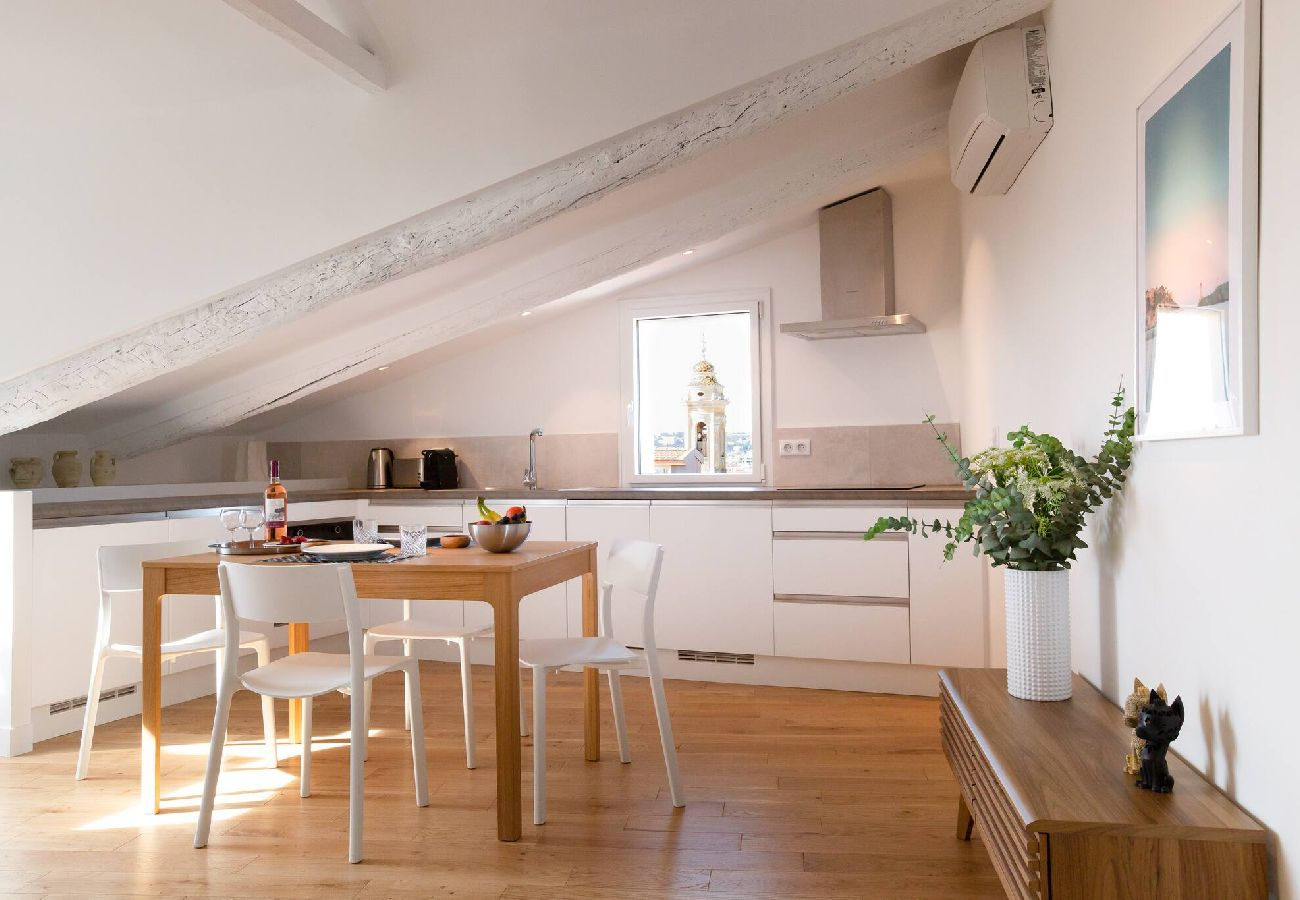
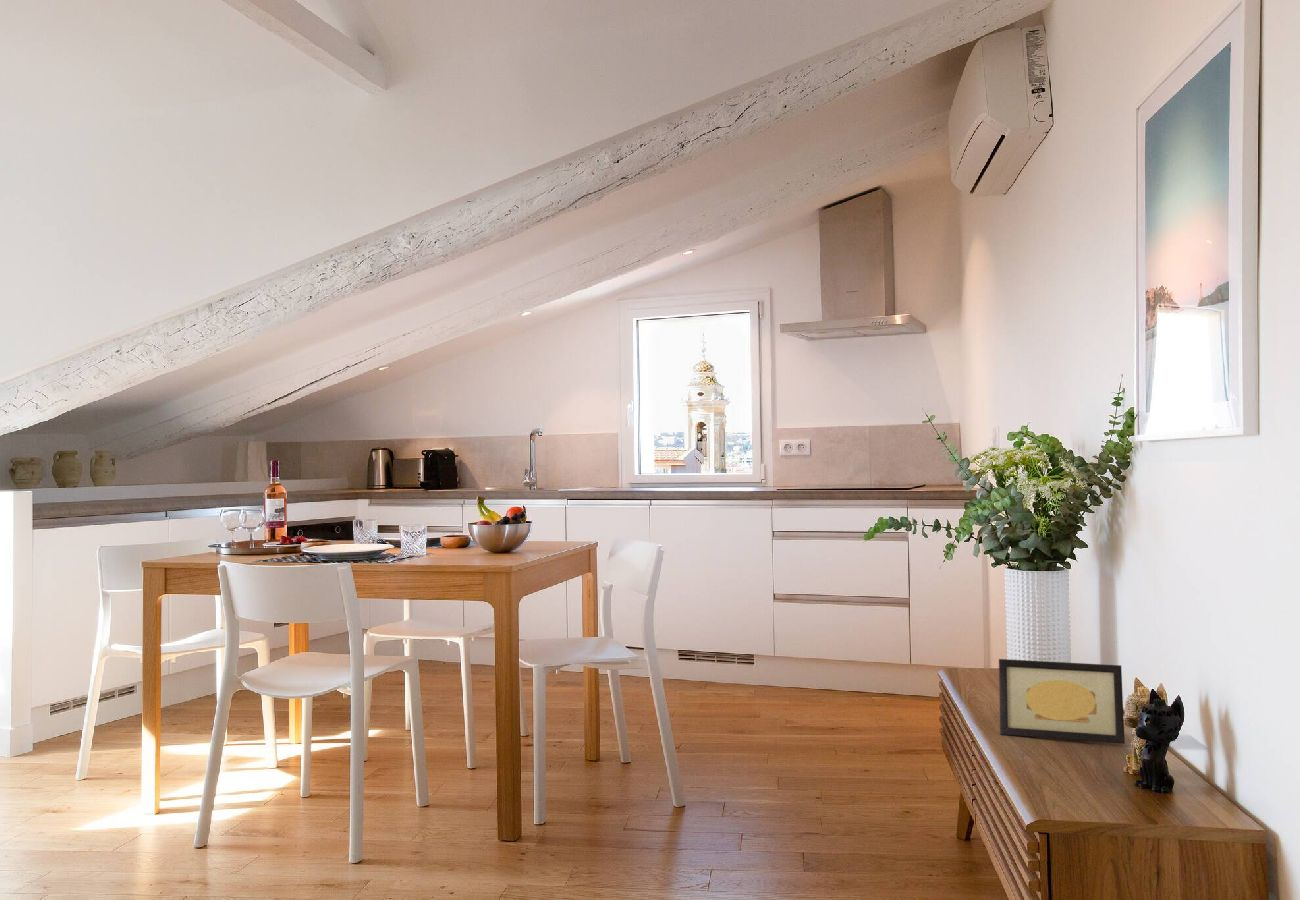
+ picture frame (1059, 698)
